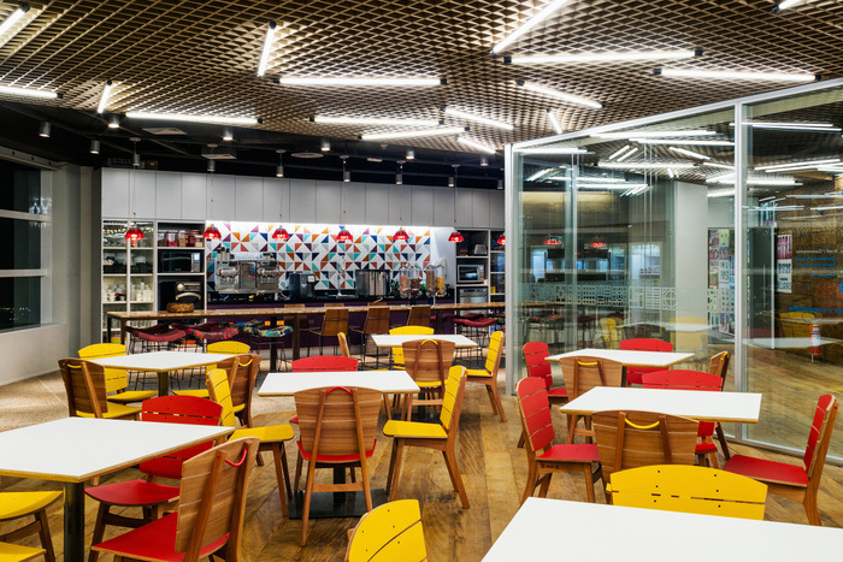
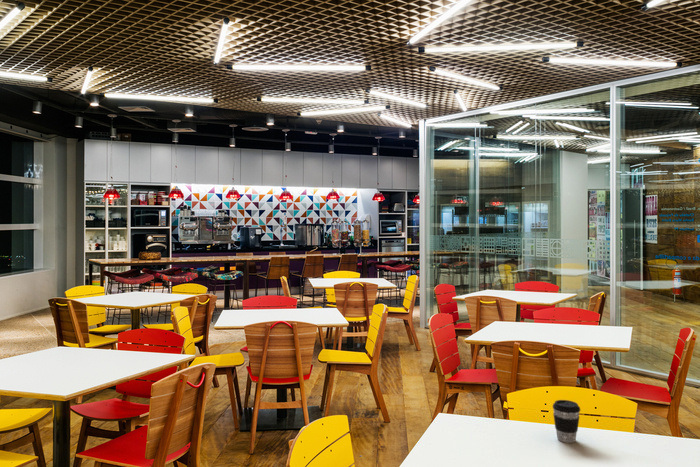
+ coffee cup (566, 421)
